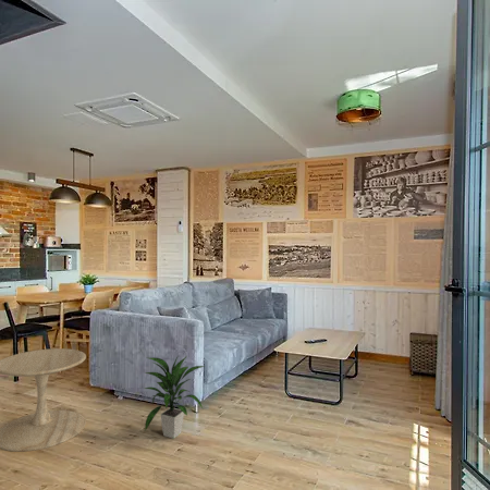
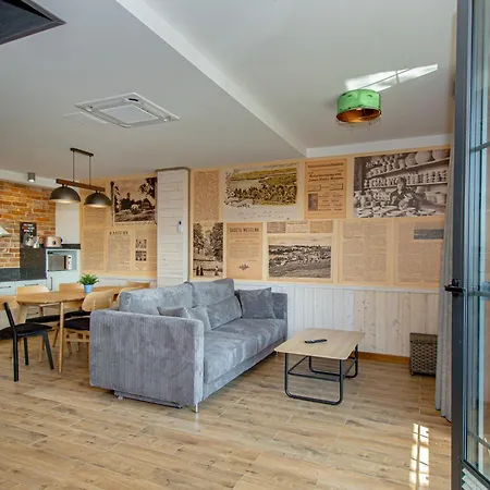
- indoor plant (169, 393)
- side table (41, 394)
